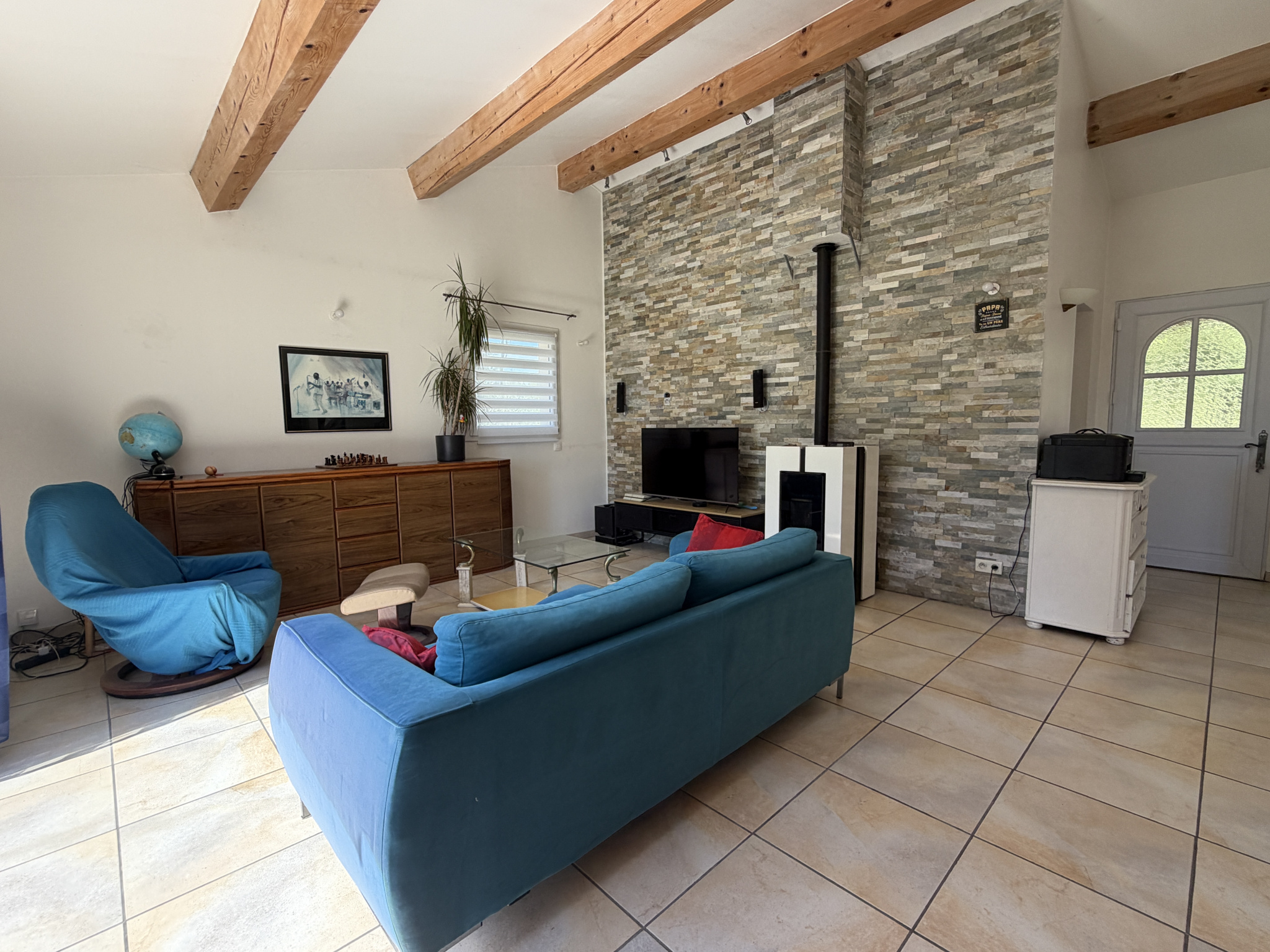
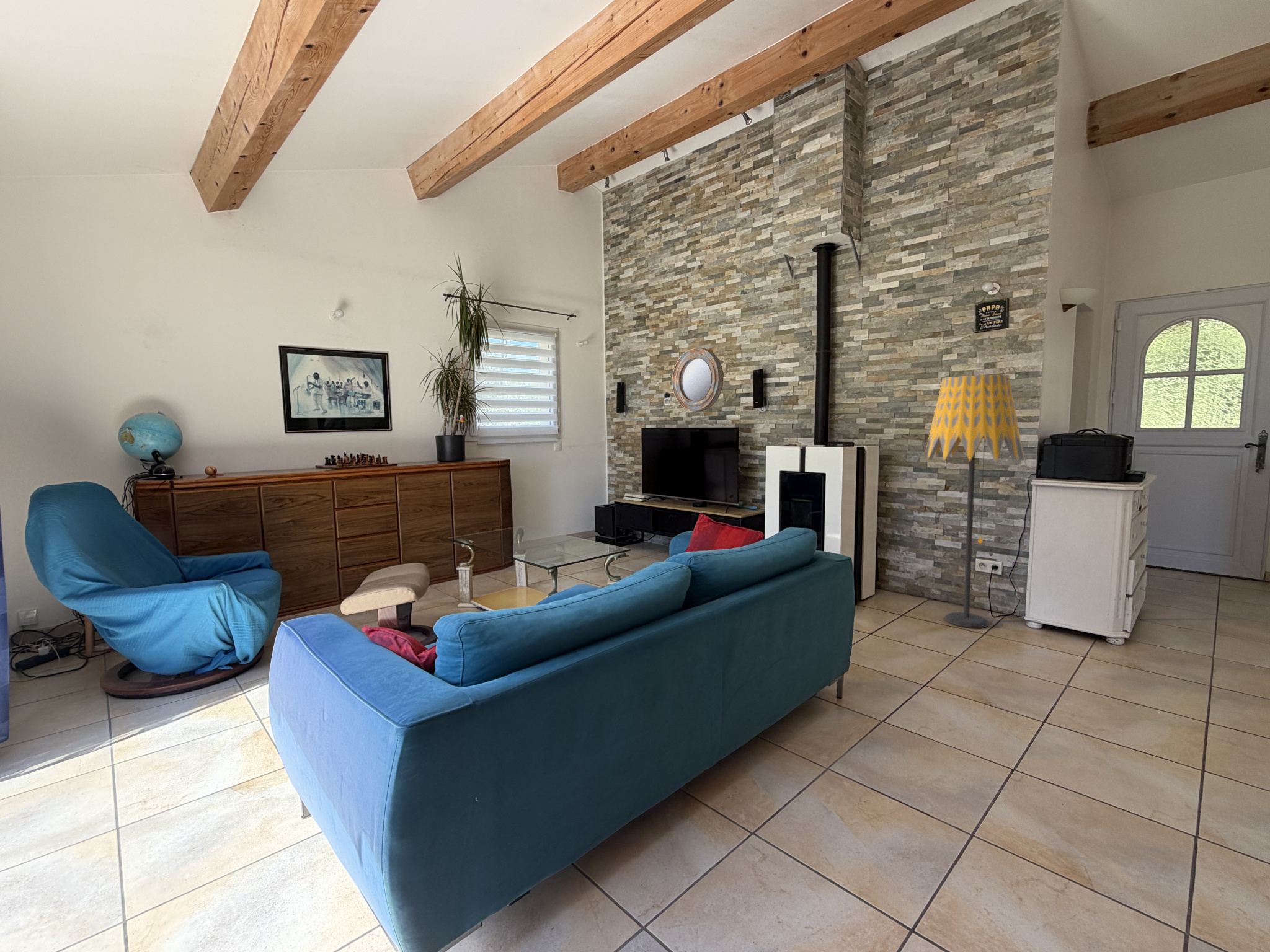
+ floor lamp (970, 501)
+ home mirror (696, 379)
